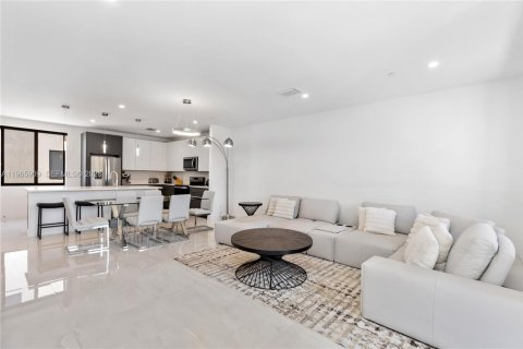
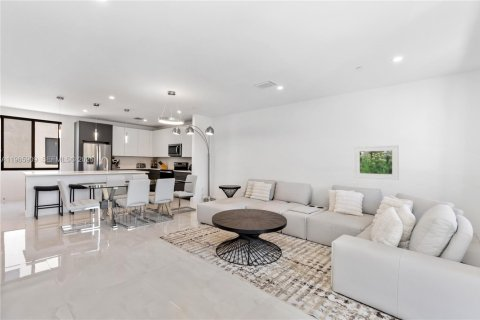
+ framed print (375, 162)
